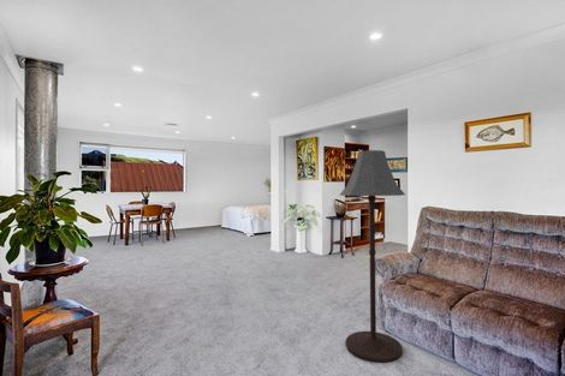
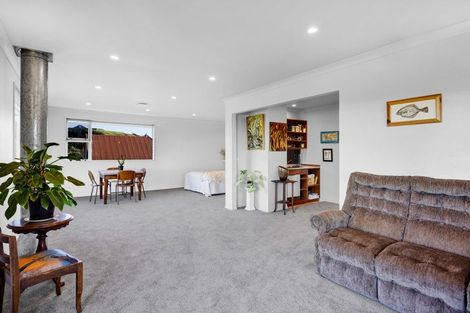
- floor lamp (371, 249)
